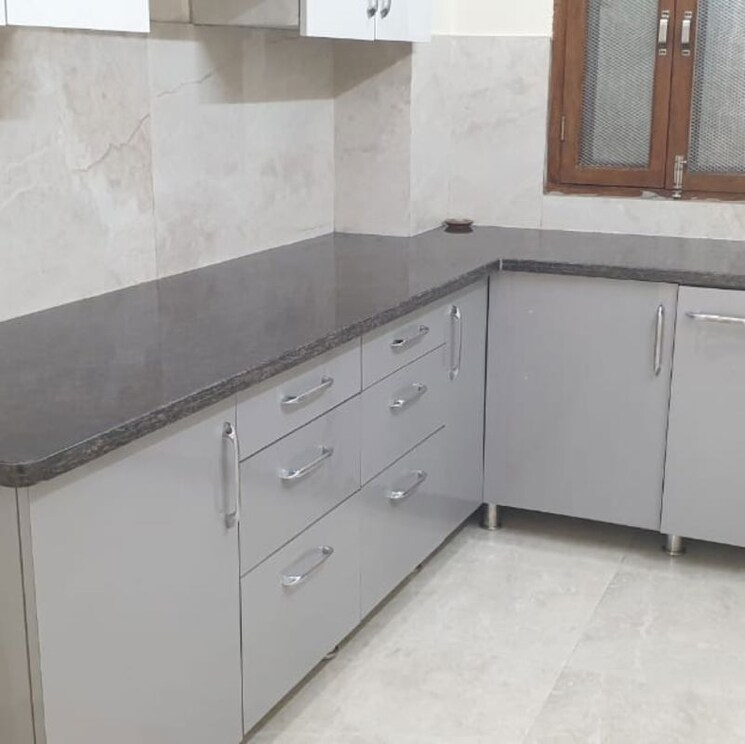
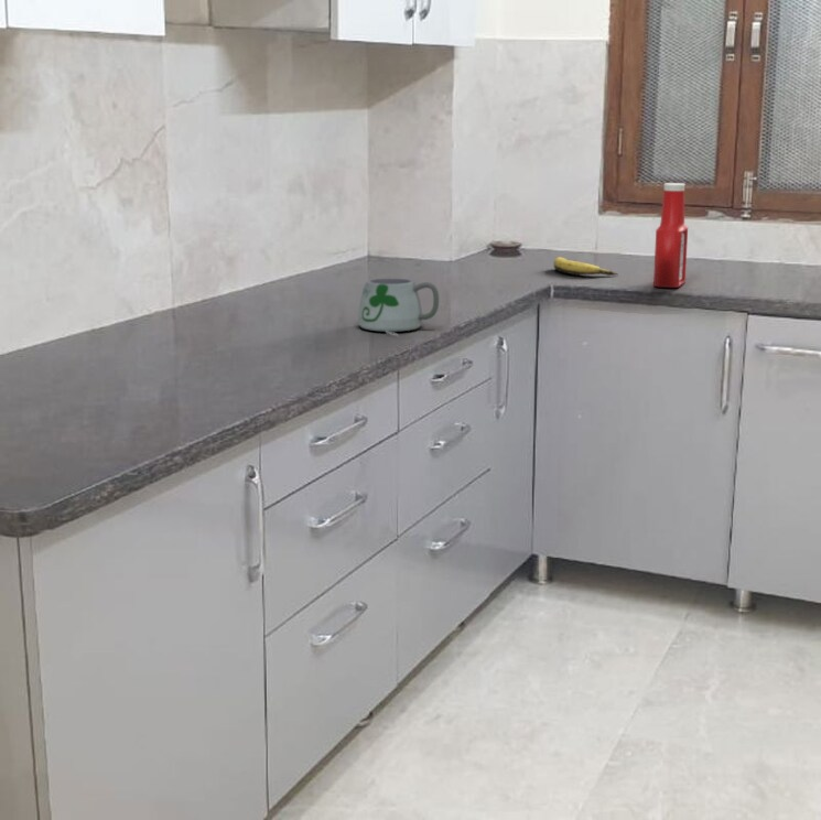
+ soap bottle (671, 234)
+ banana (580, 266)
+ mug (396, 305)
